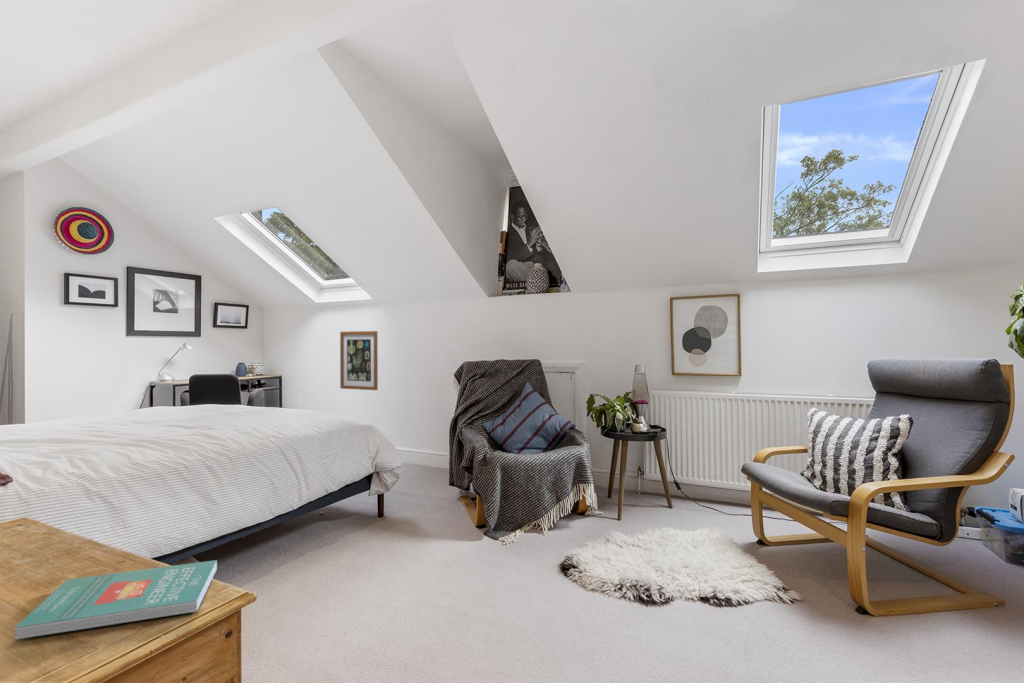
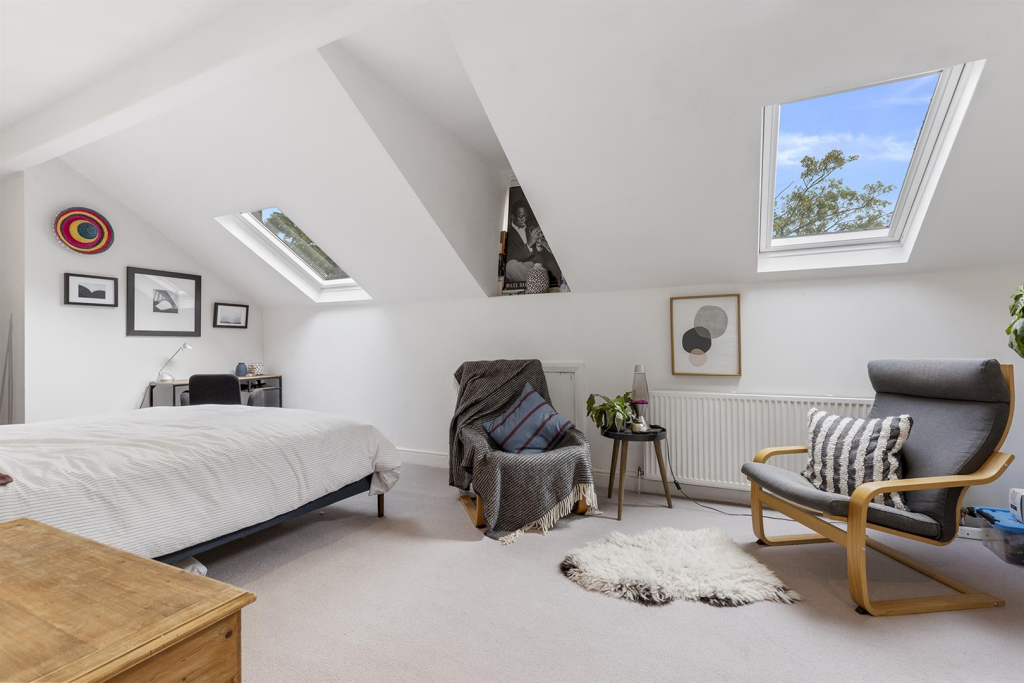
- book (129, 594)
- wall art (358, 360)
